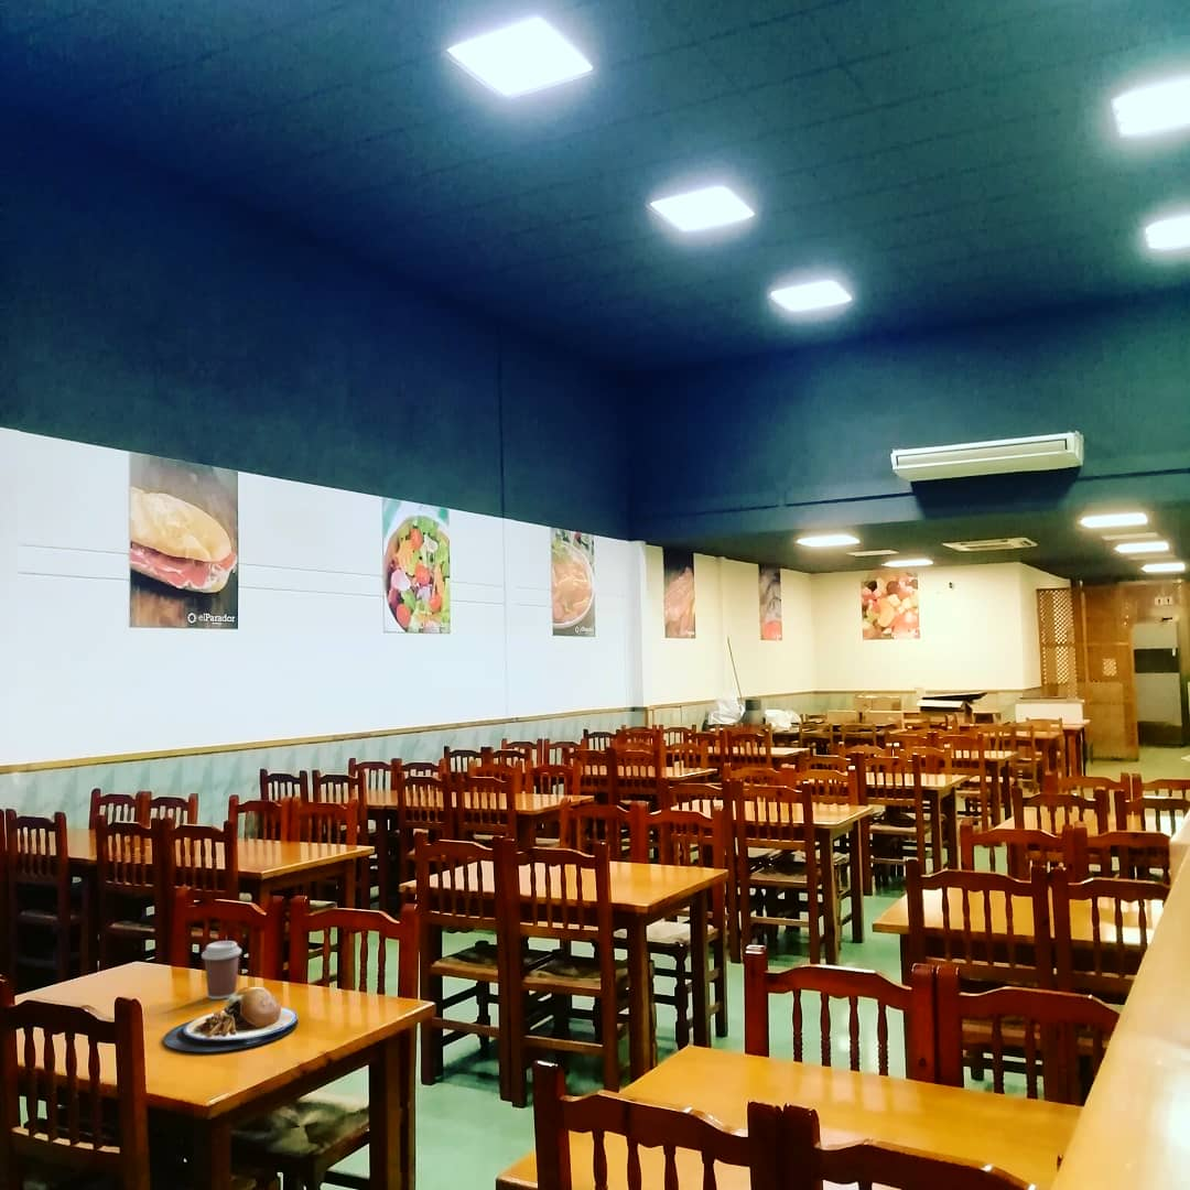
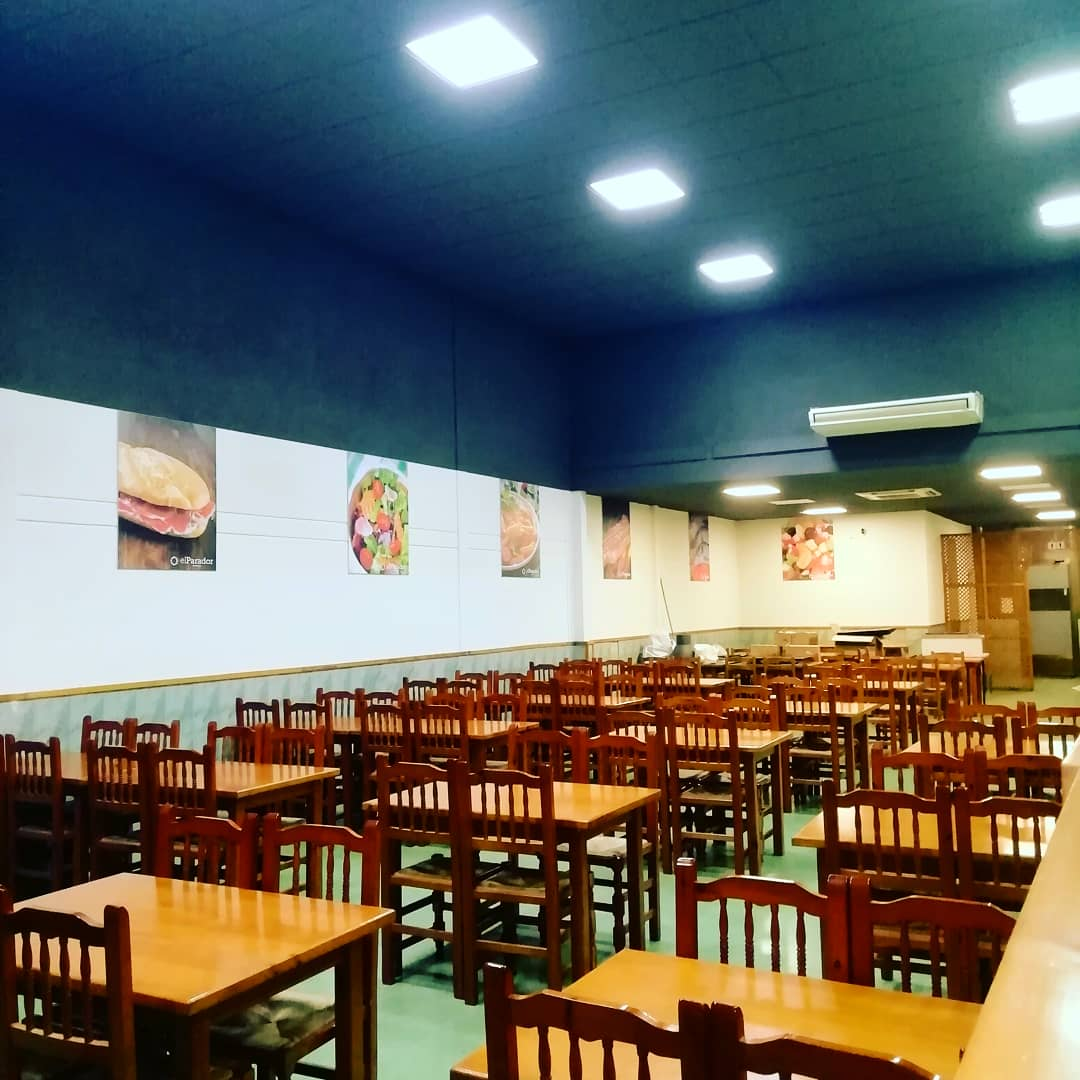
- coffee cup (221, 970)
- plate (231, 1012)
